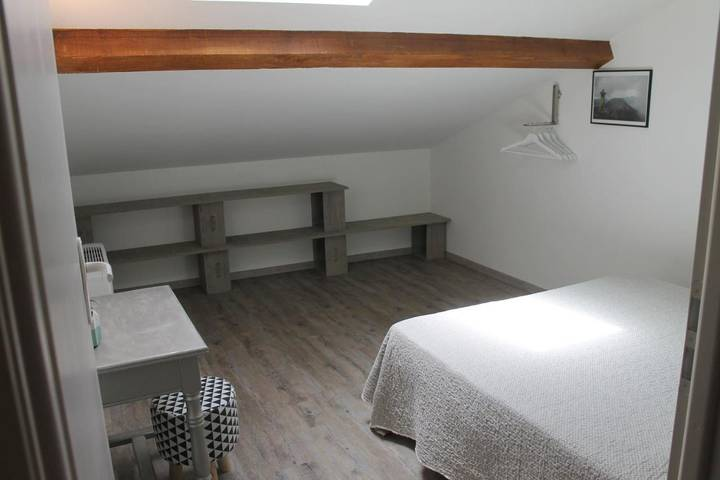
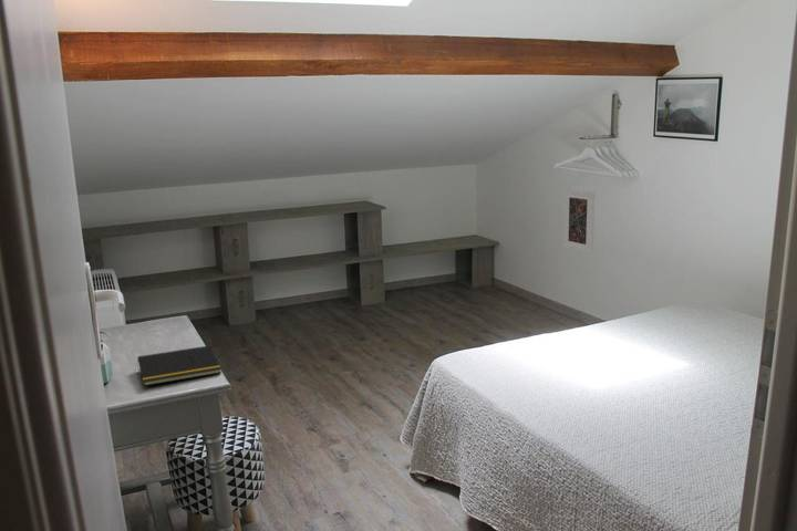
+ notepad (178, 364)
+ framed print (578, 220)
